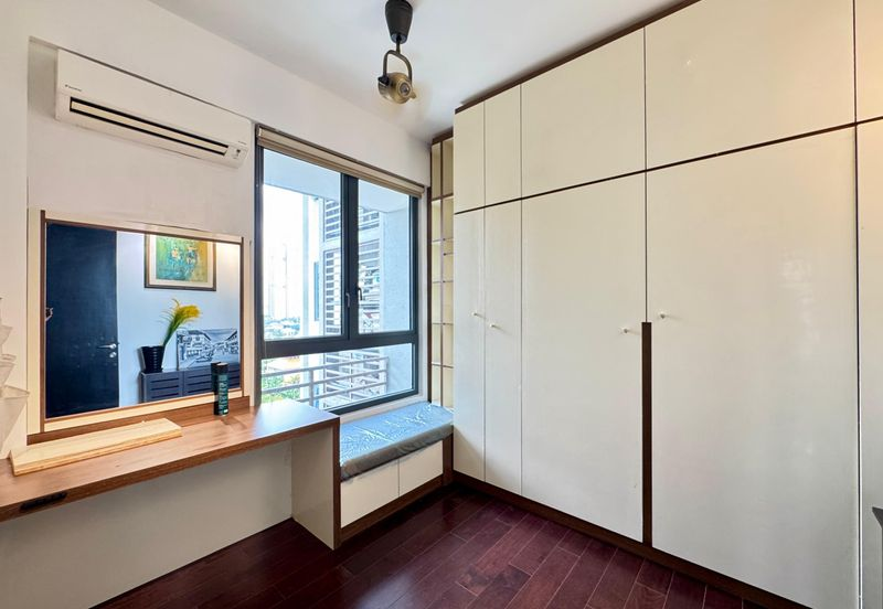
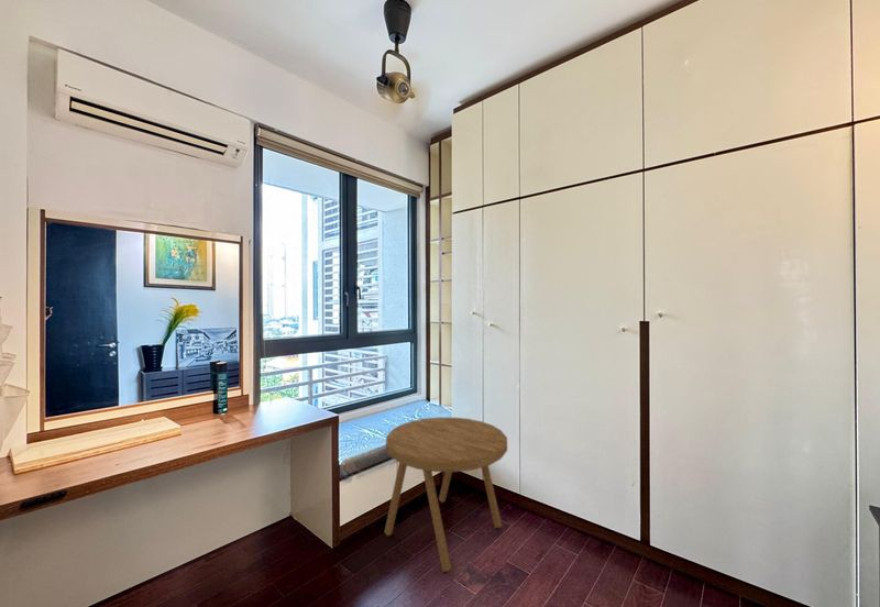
+ side table (446, 483)
